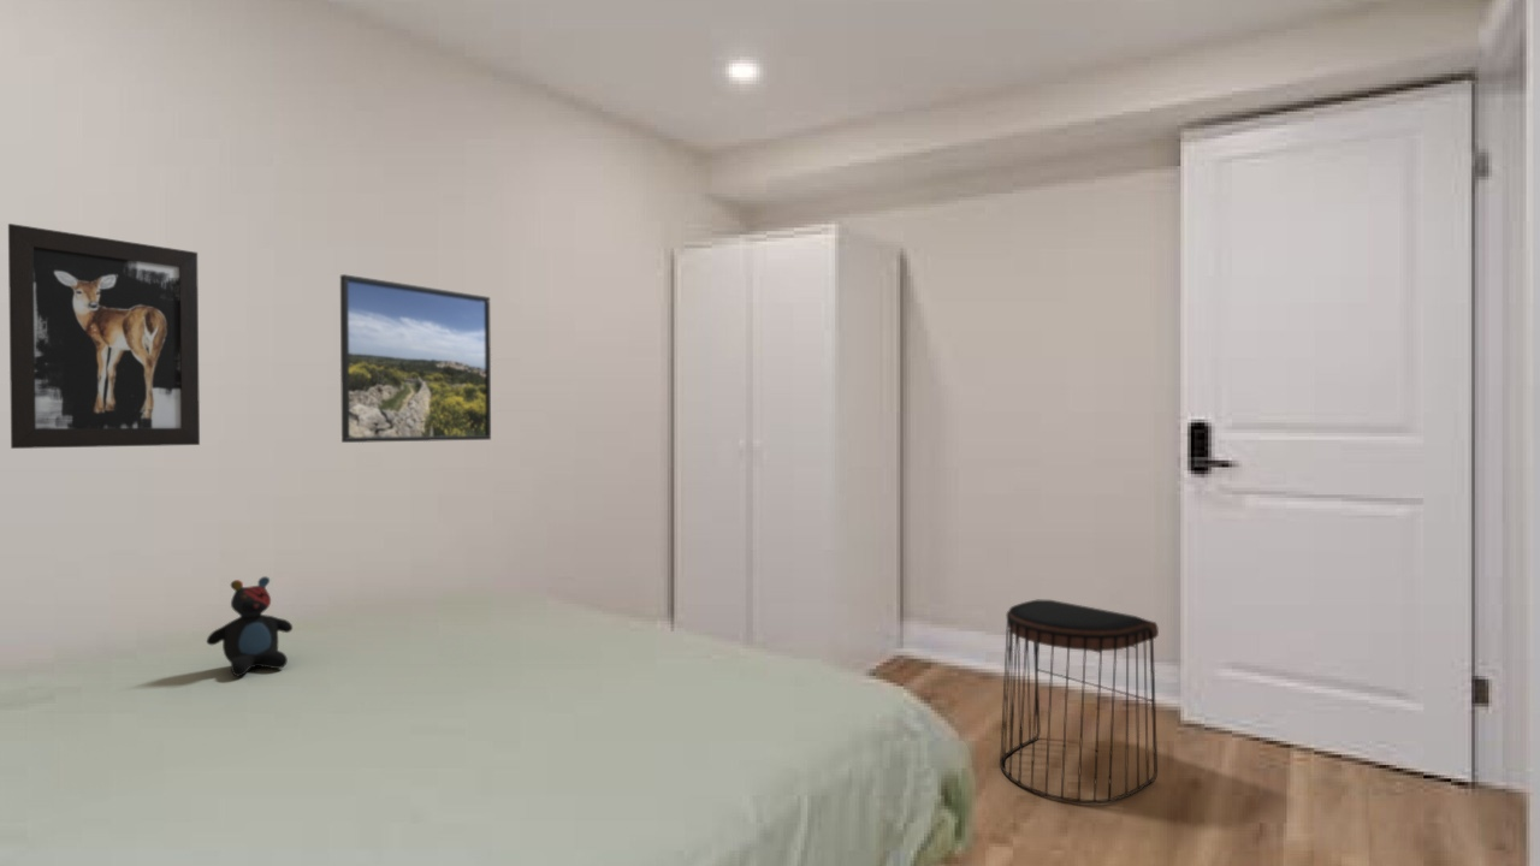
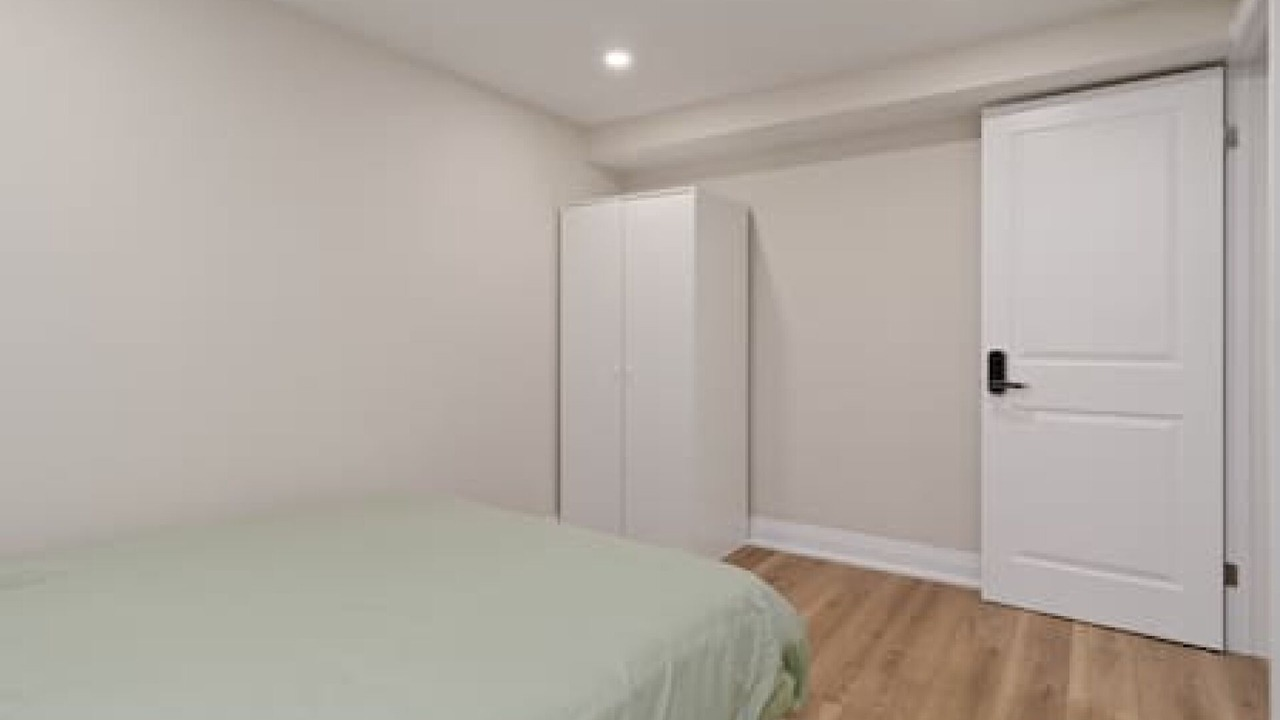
- teddy bear (254, 623)
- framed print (421, 363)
- stool (1066, 693)
- wall art (111, 343)
